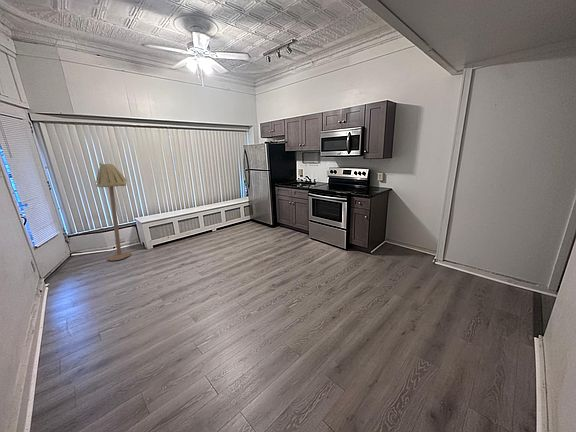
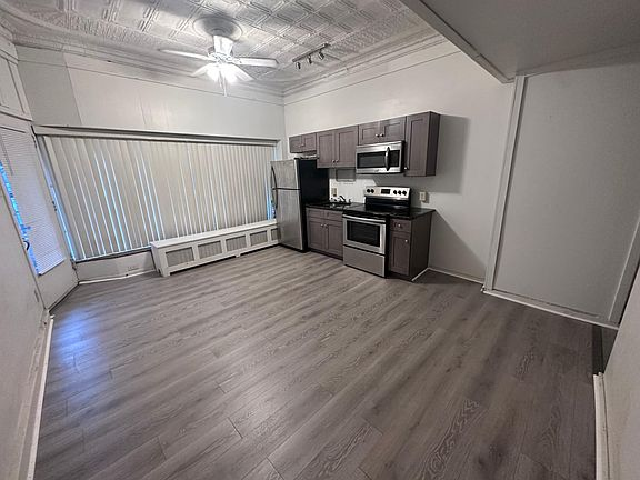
- floor lamp (115, 211)
